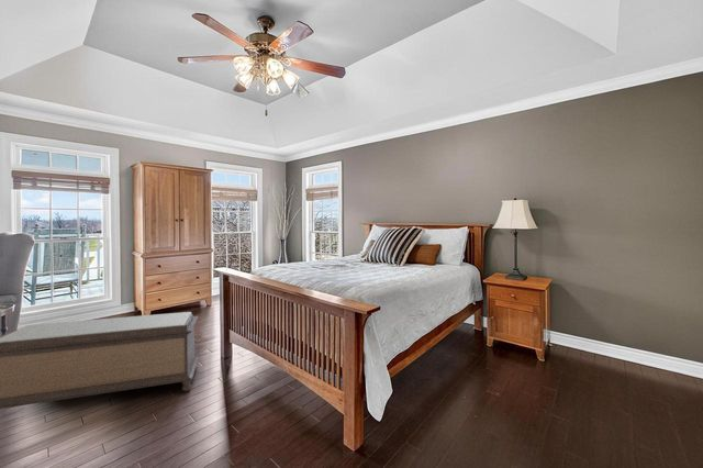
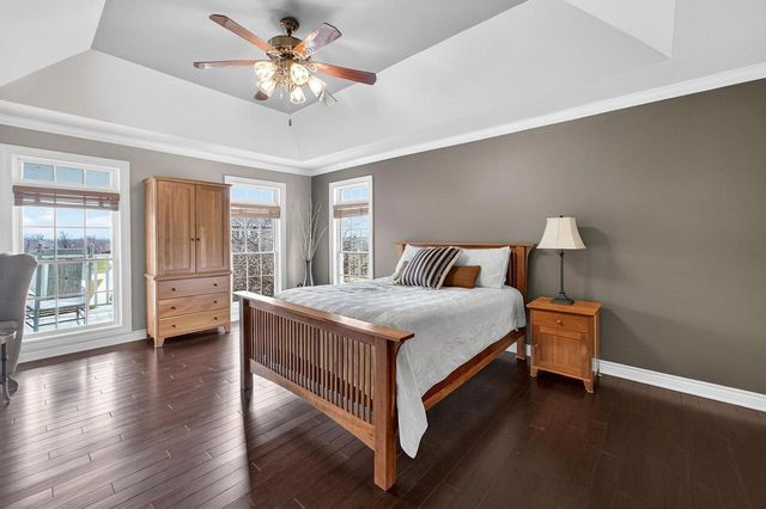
- bench (105, 358)
